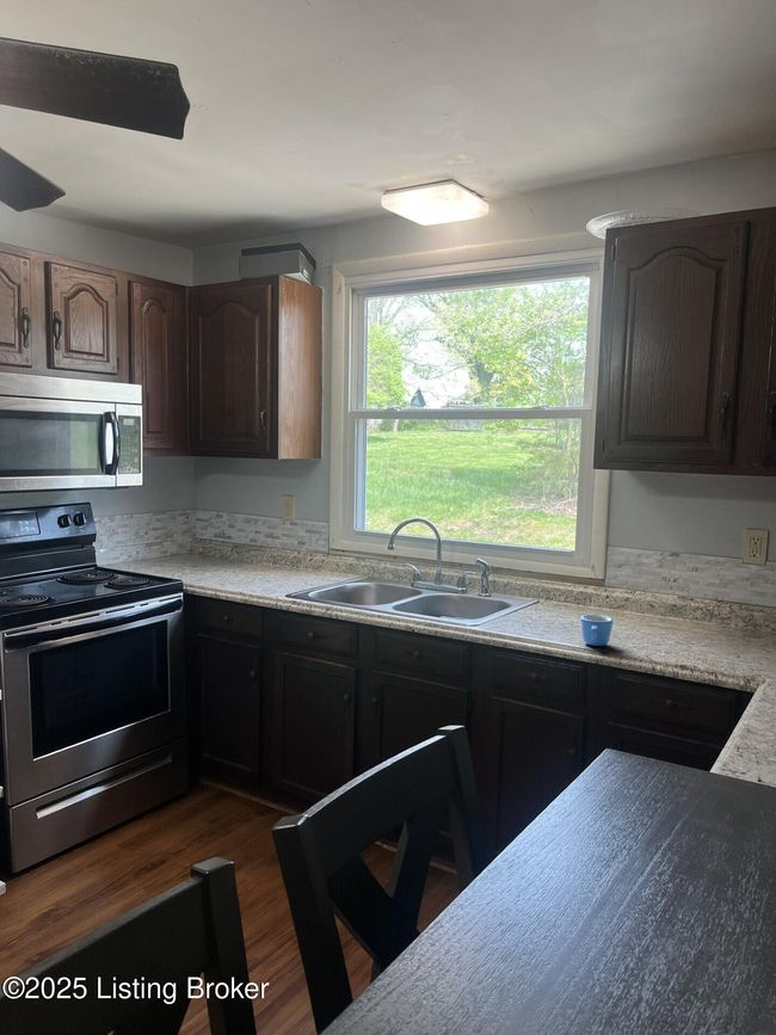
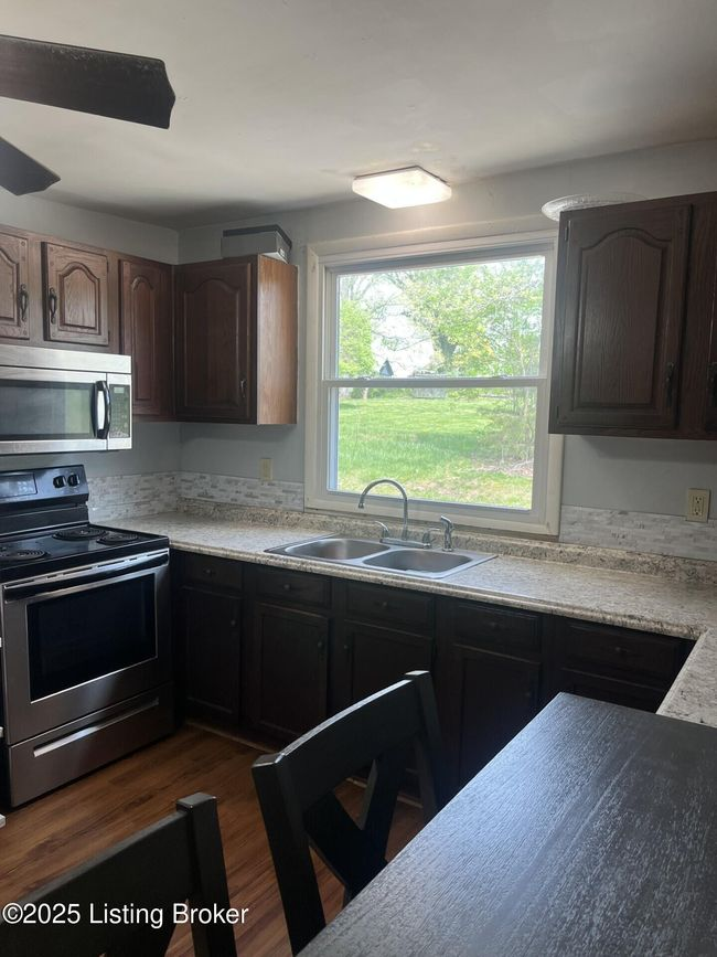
- mug (596, 632)
